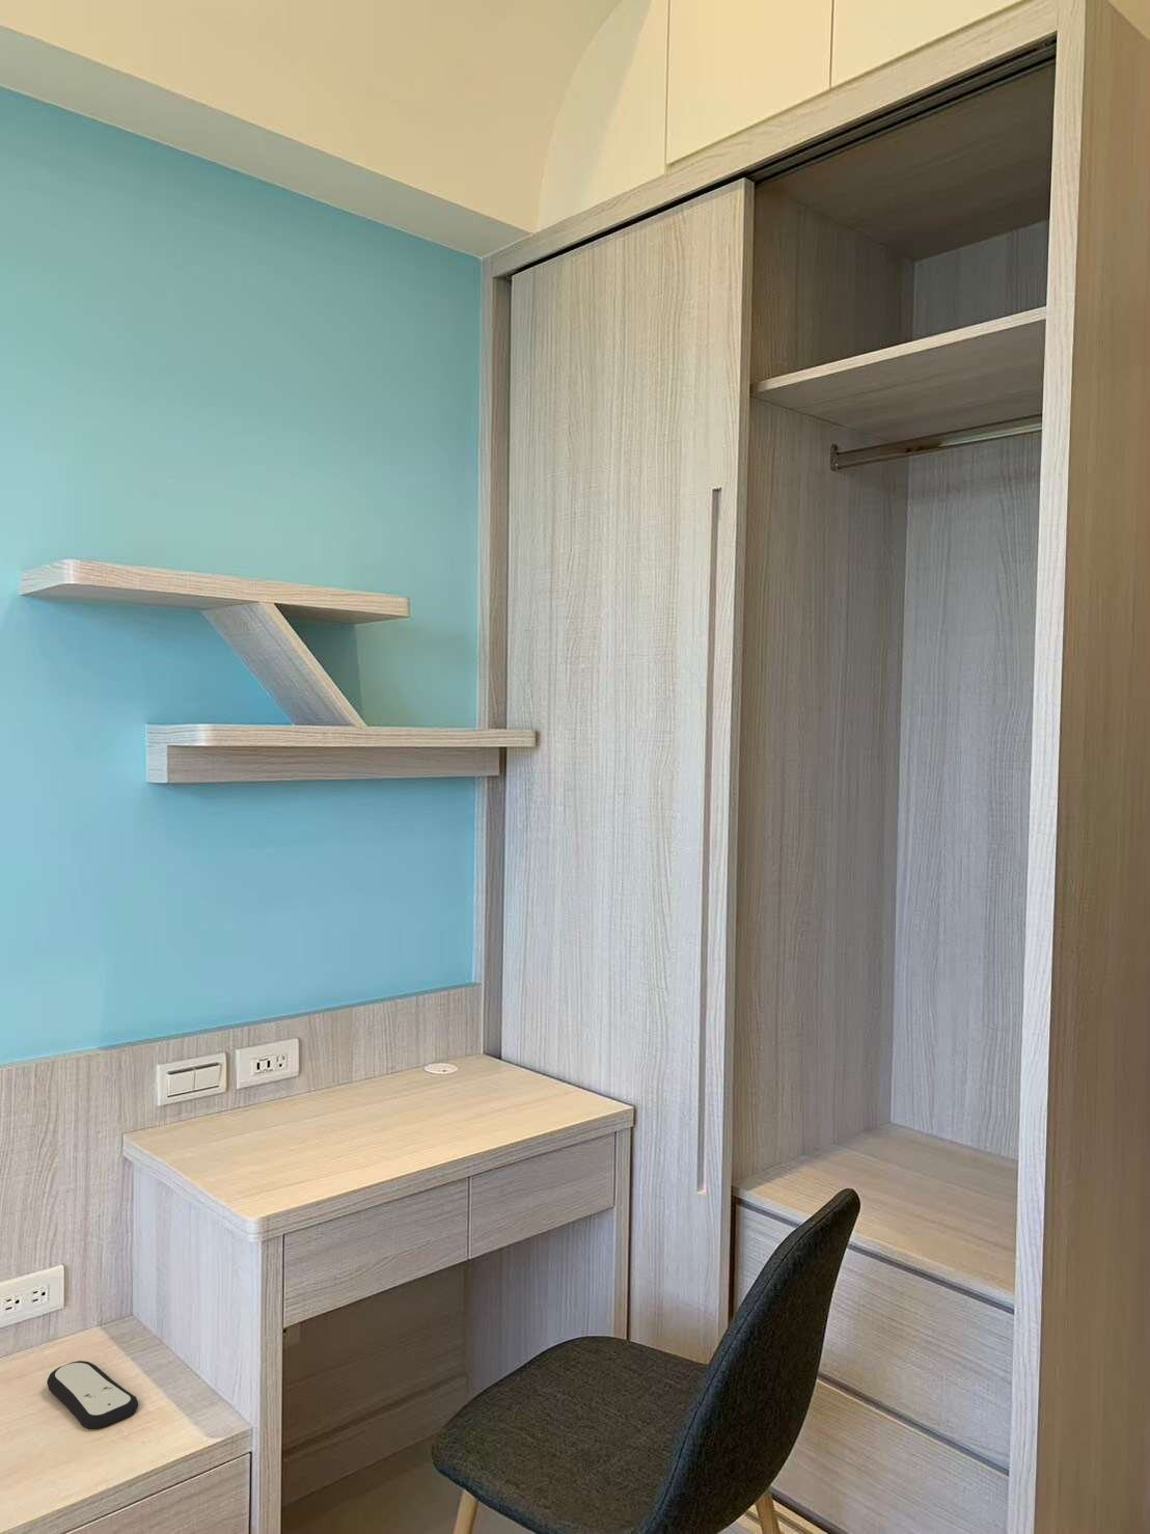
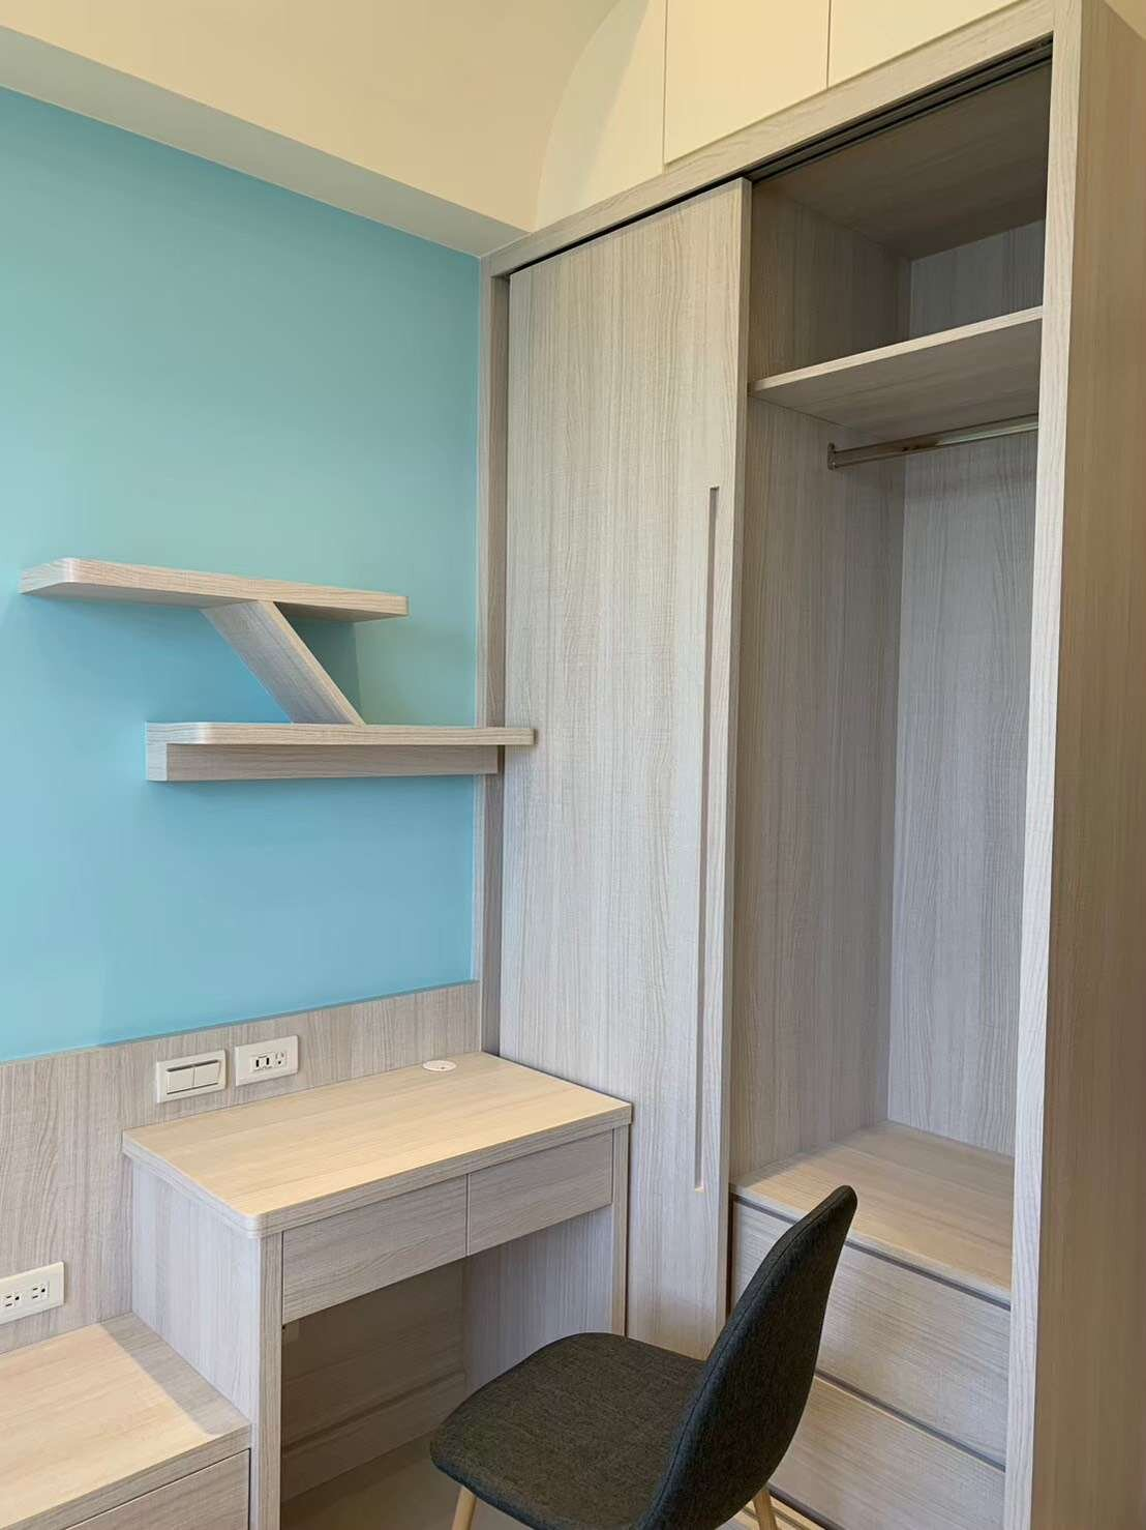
- remote control (89, 1391)
